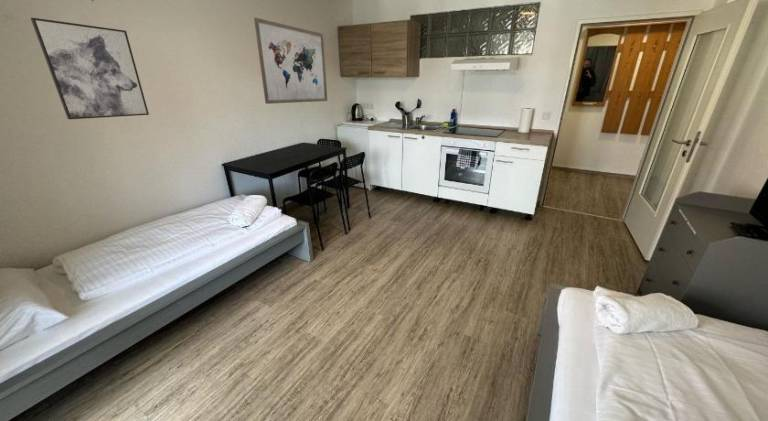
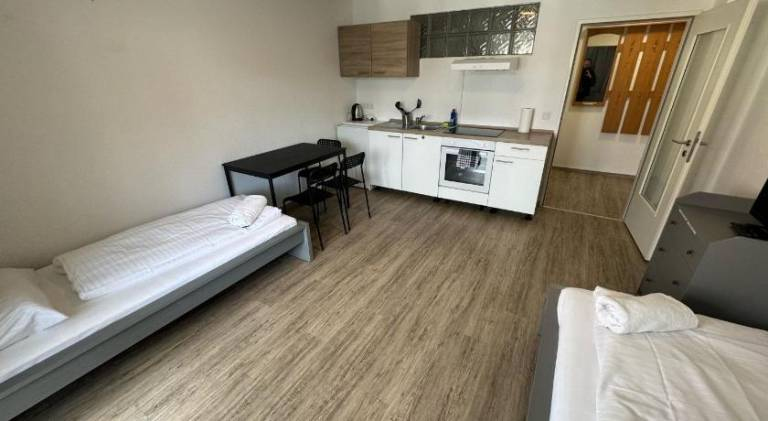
- wall art (98, 73)
- wall art (296, 66)
